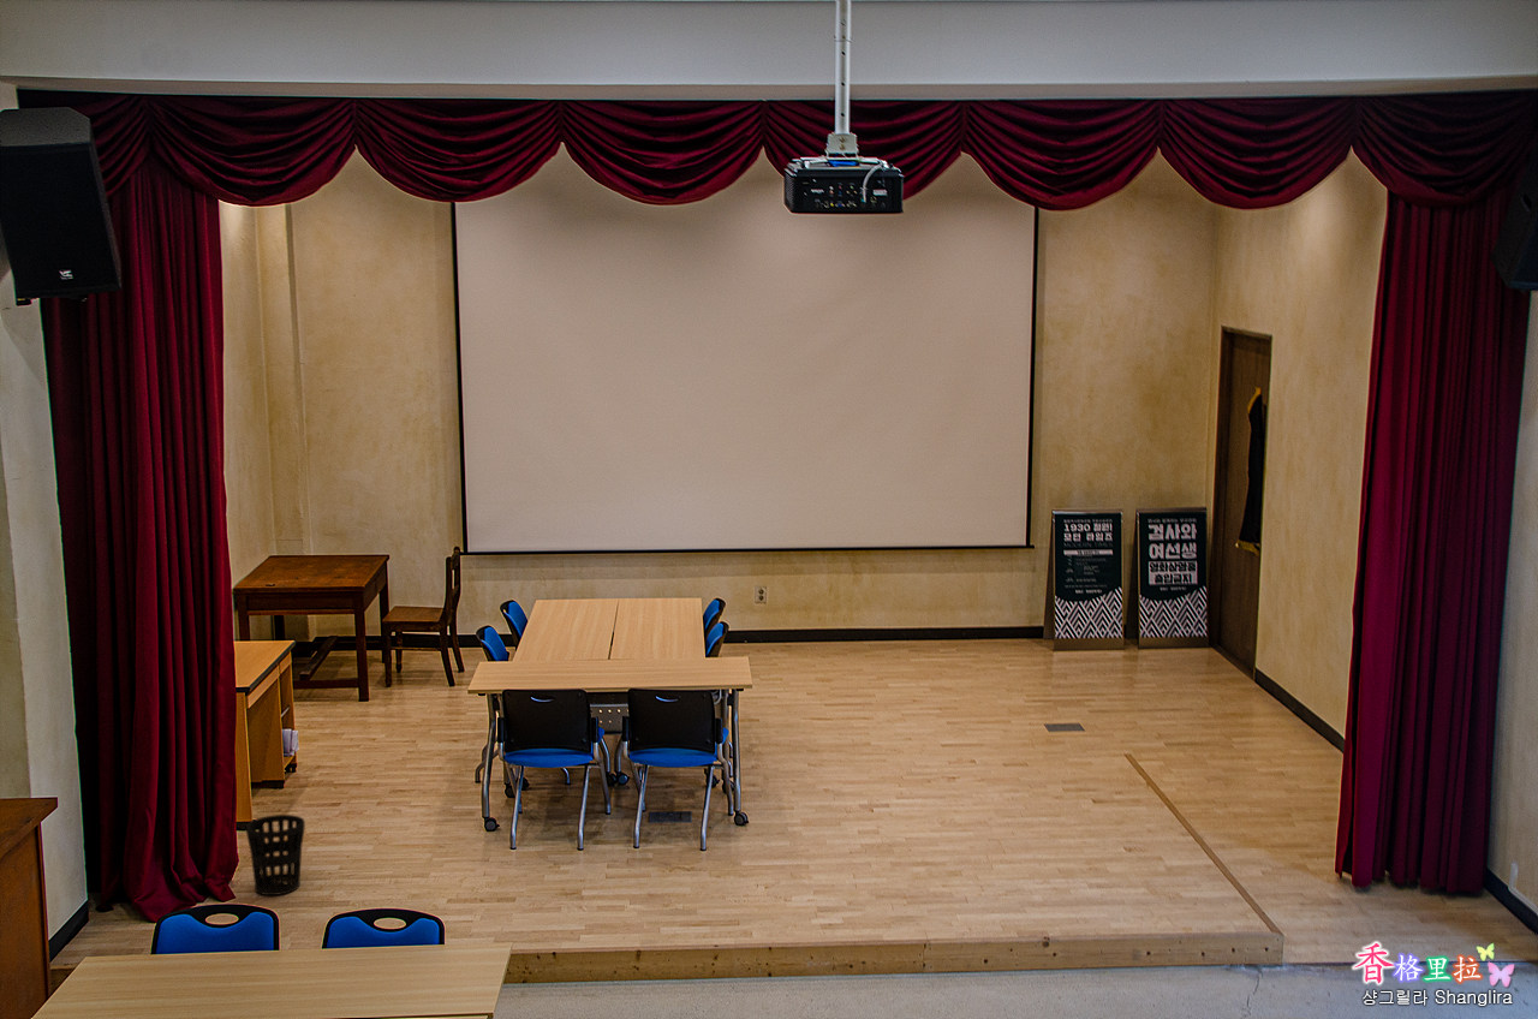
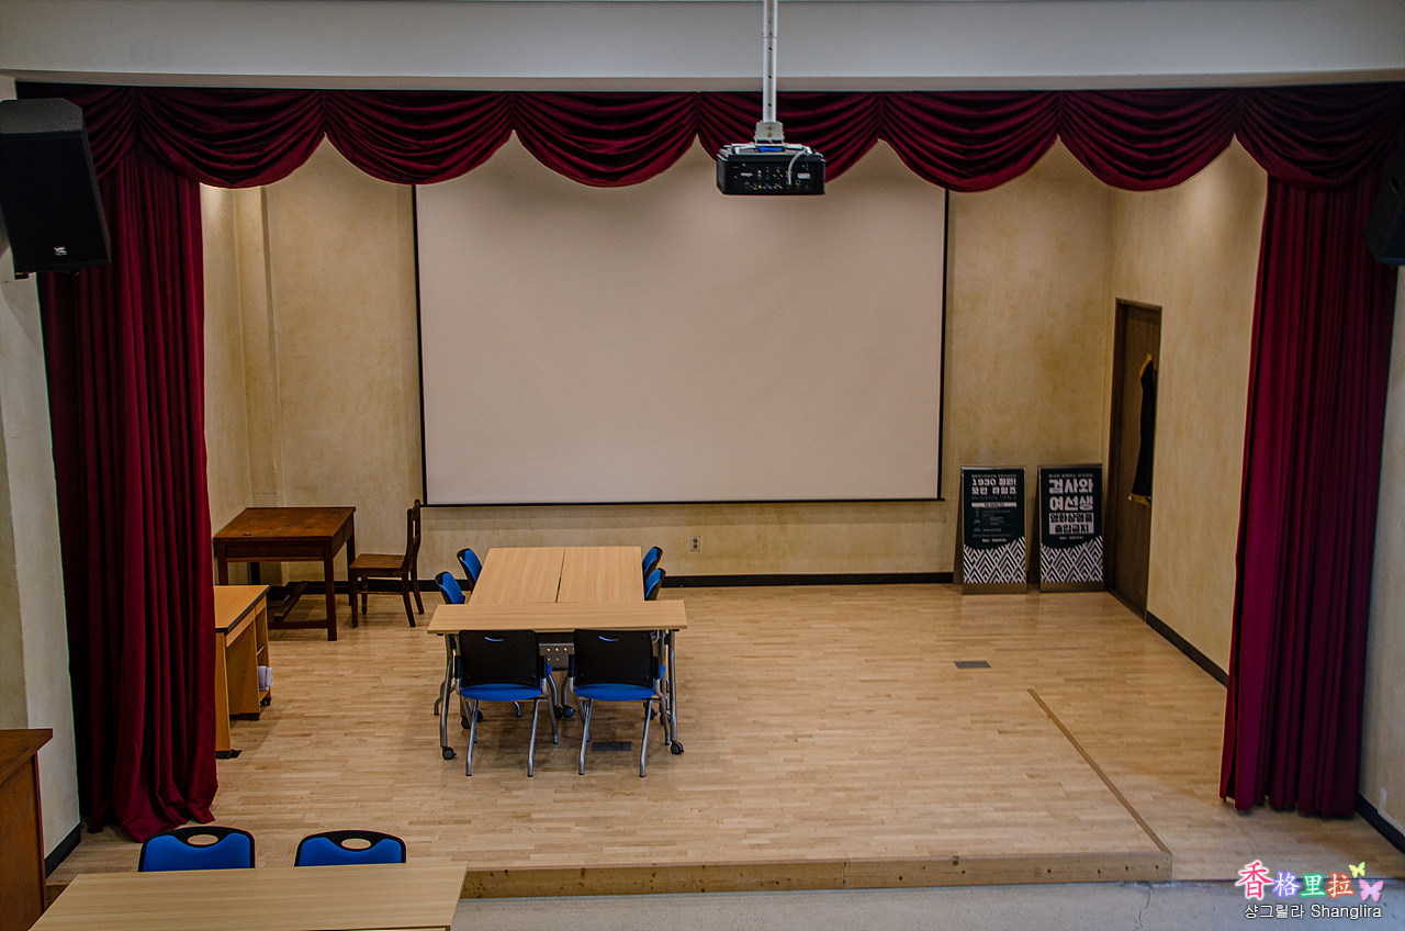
- wastebasket (276, 856)
